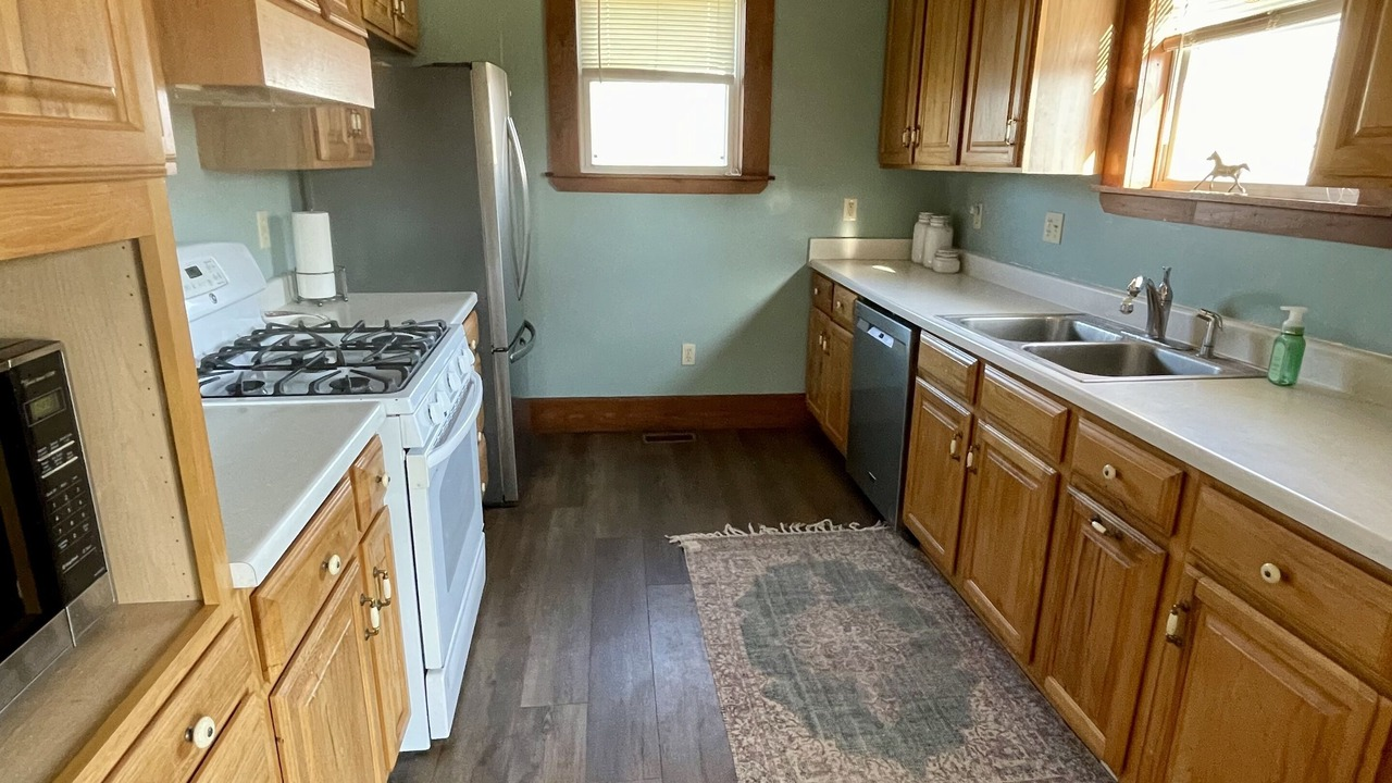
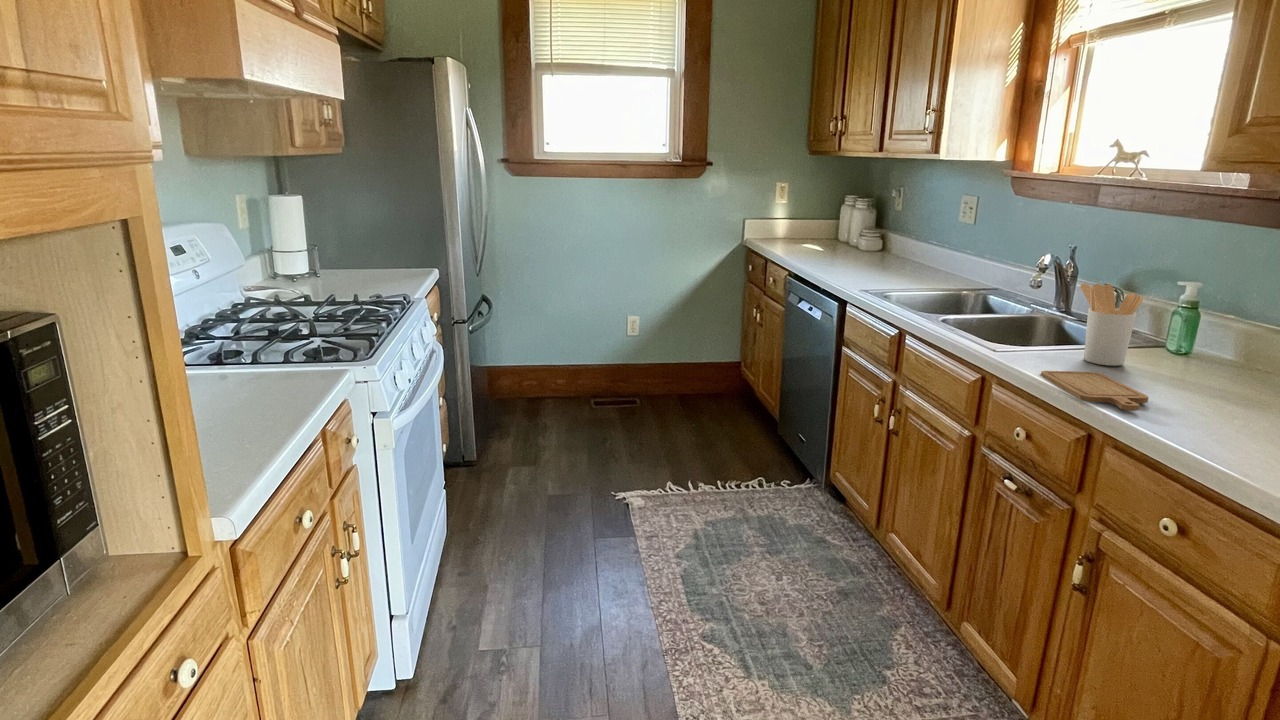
+ chopping board (1098, 389)
+ utensil holder (1103, 321)
